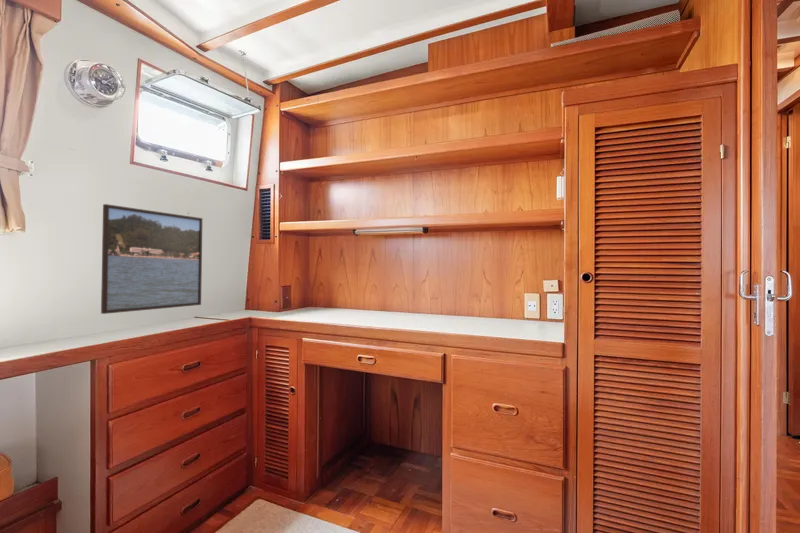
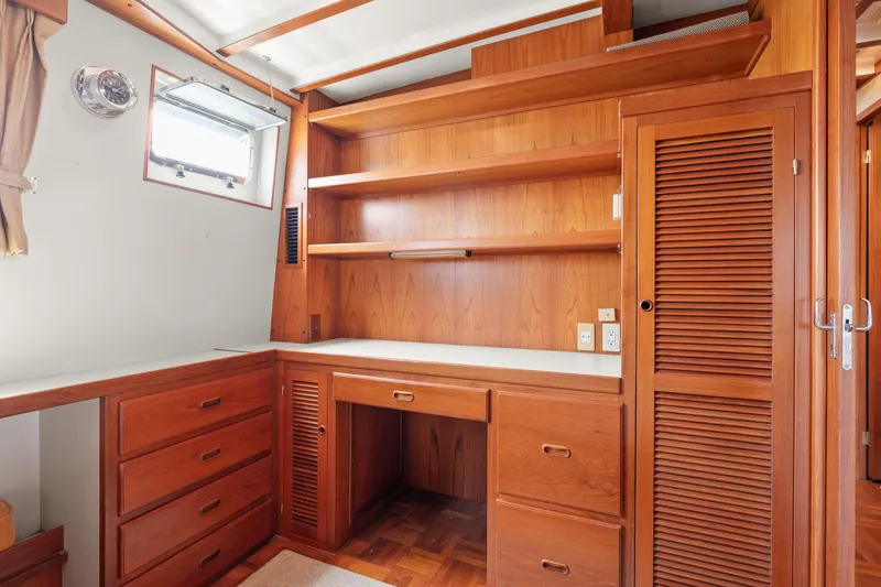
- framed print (157, 260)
